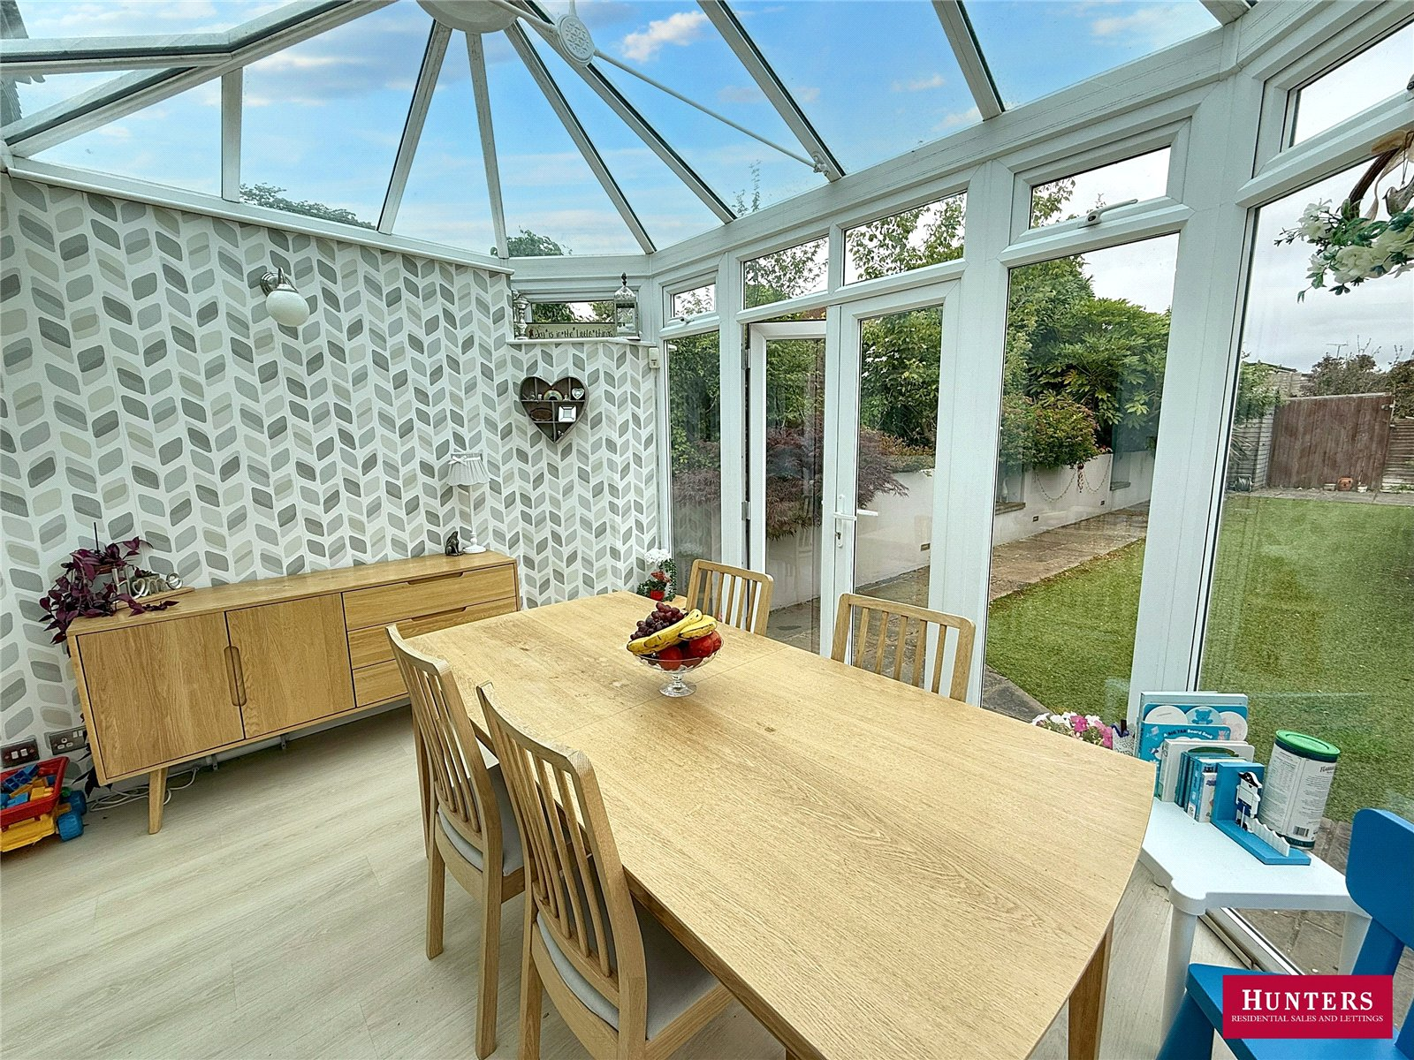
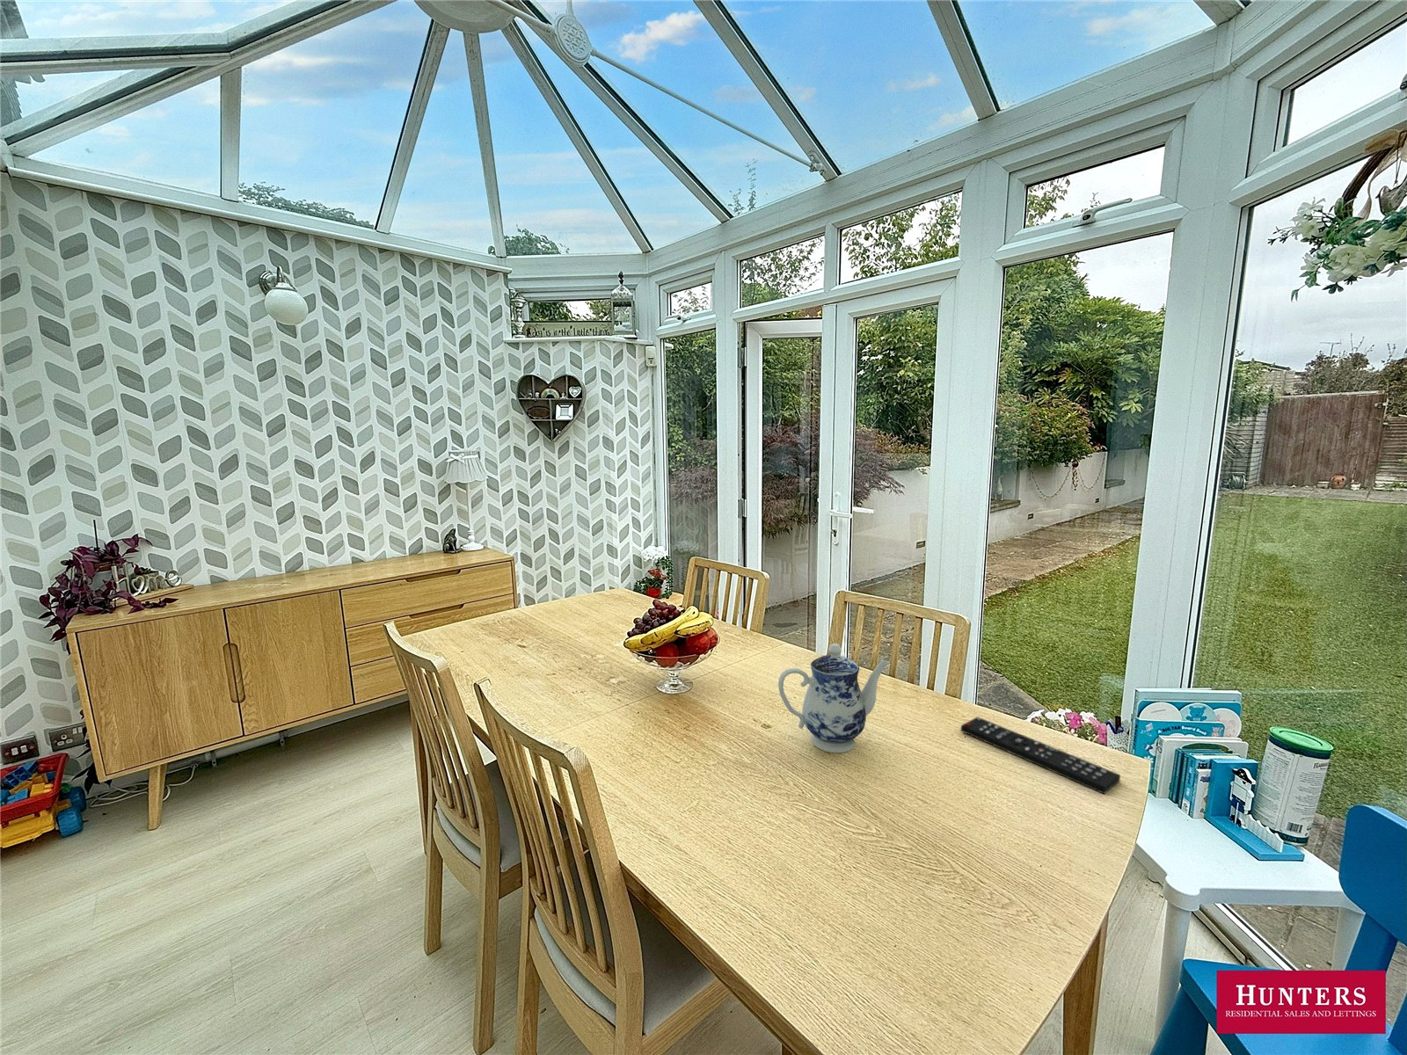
+ teapot (833, 694)
+ remote control (1034, 749)
